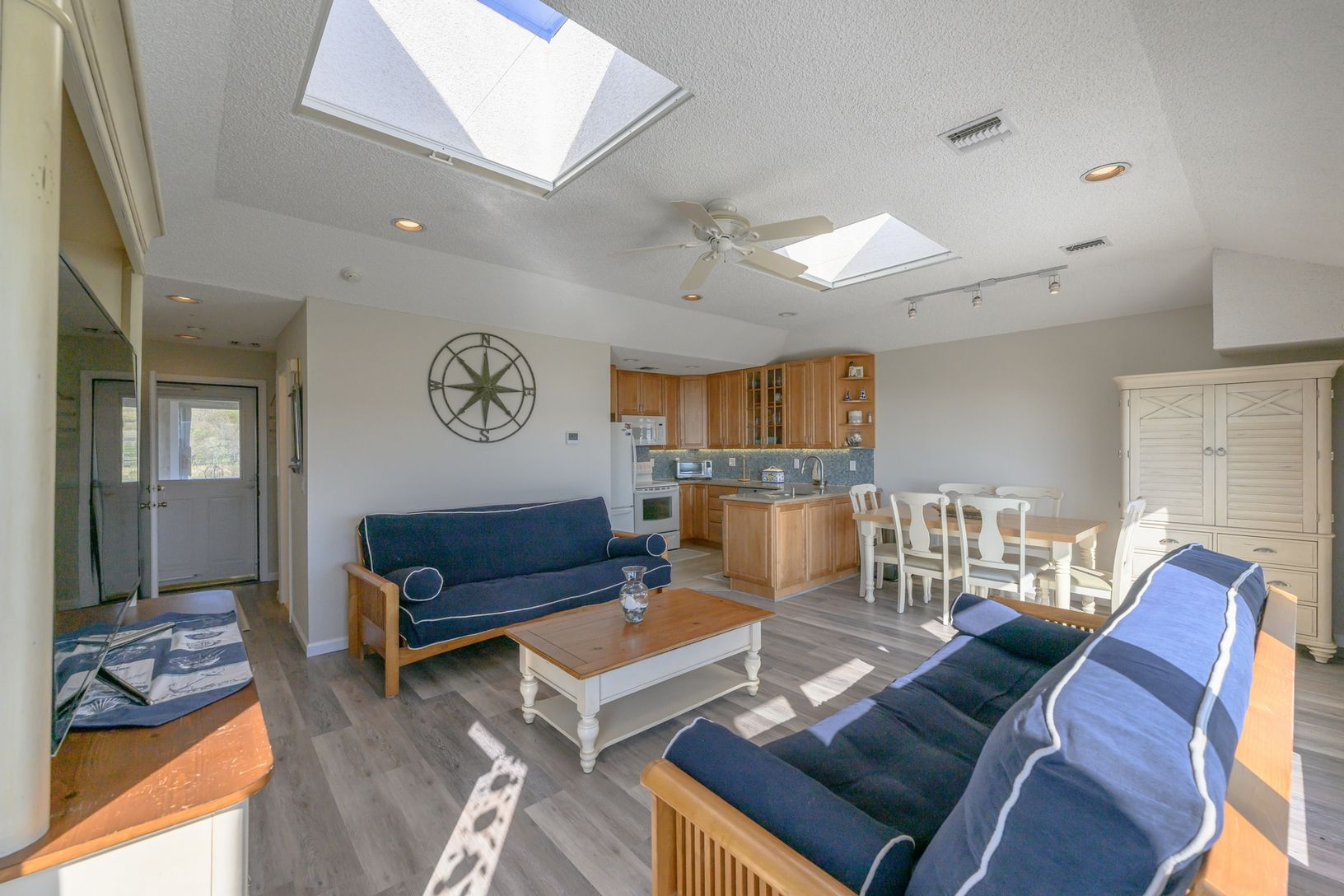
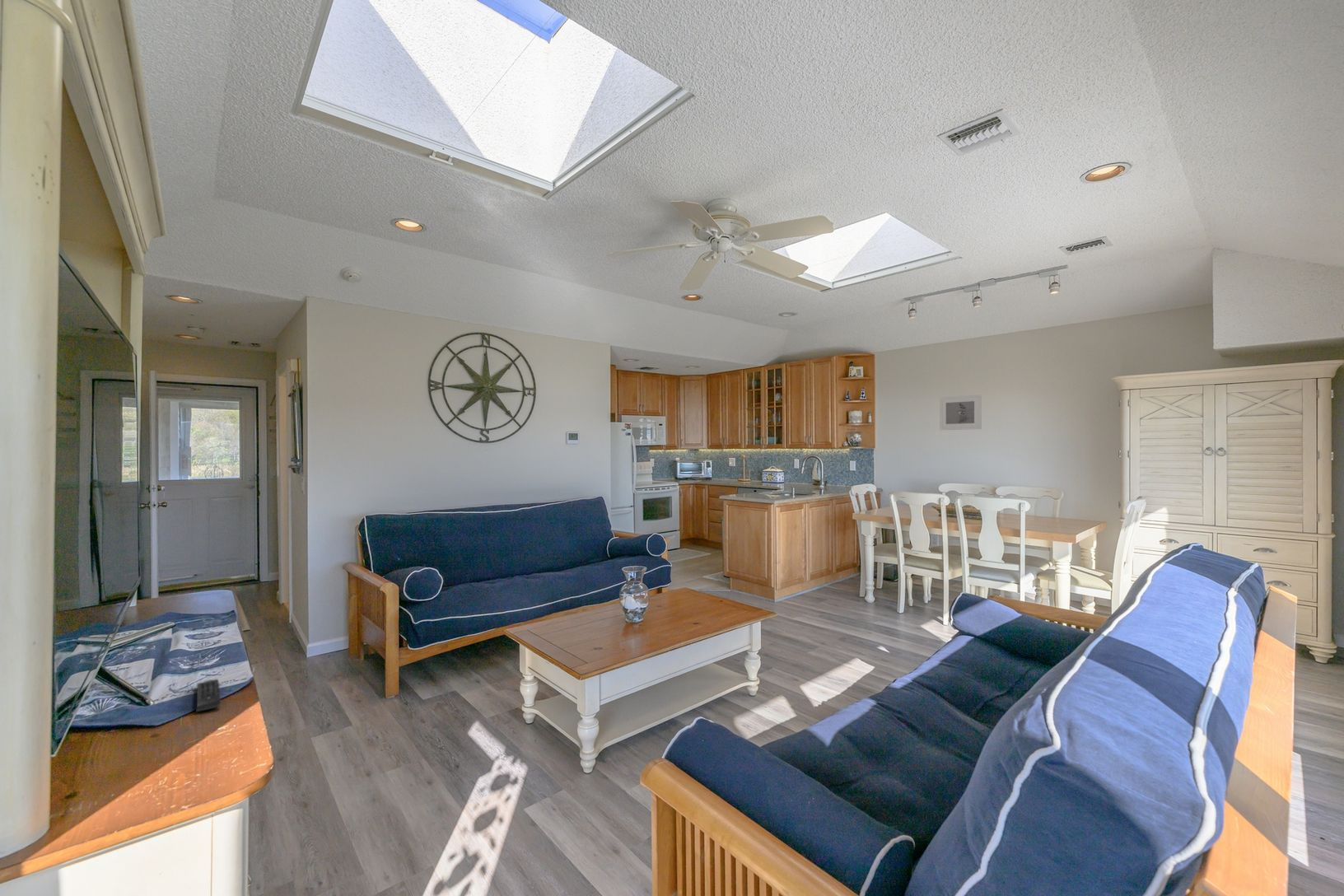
+ remote control (208, 692)
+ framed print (959, 413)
